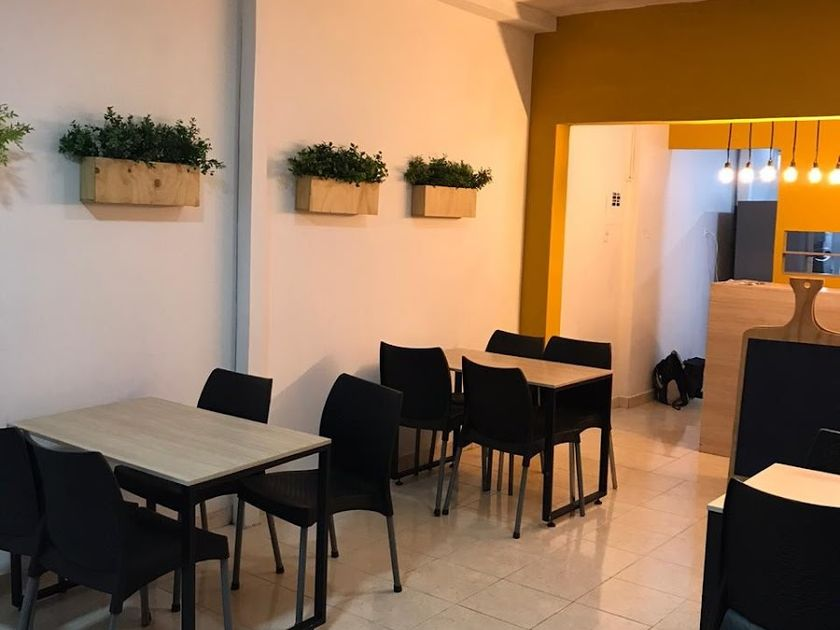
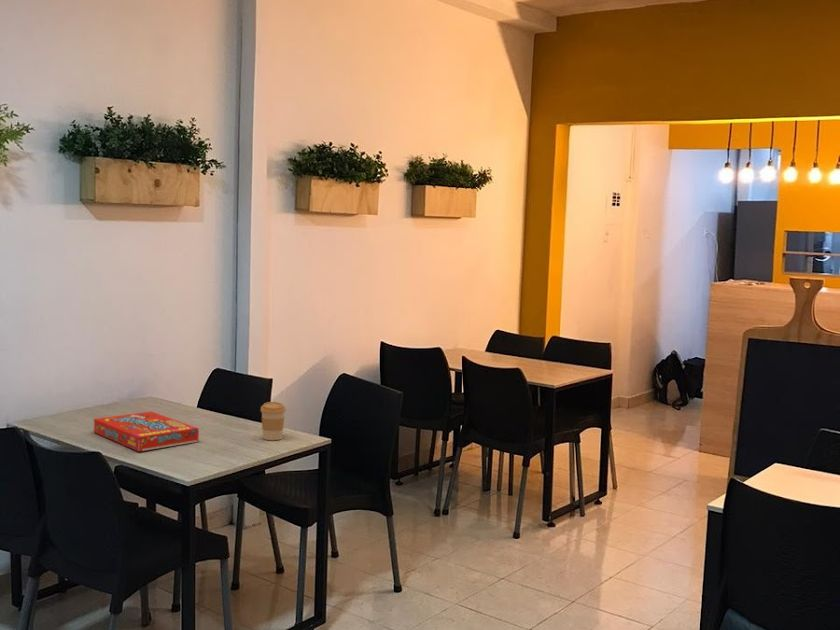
+ coffee cup (272, 420)
+ snack box (145, 430)
